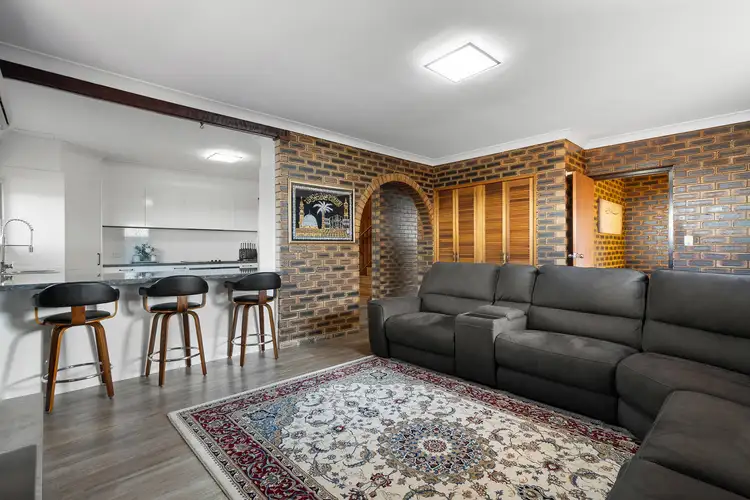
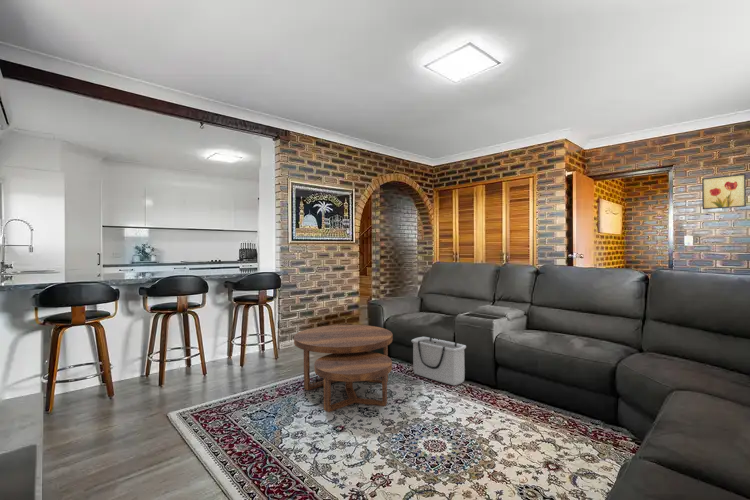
+ storage bin (438, 359)
+ wall art (723, 192)
+ coffee table (347, 362)
